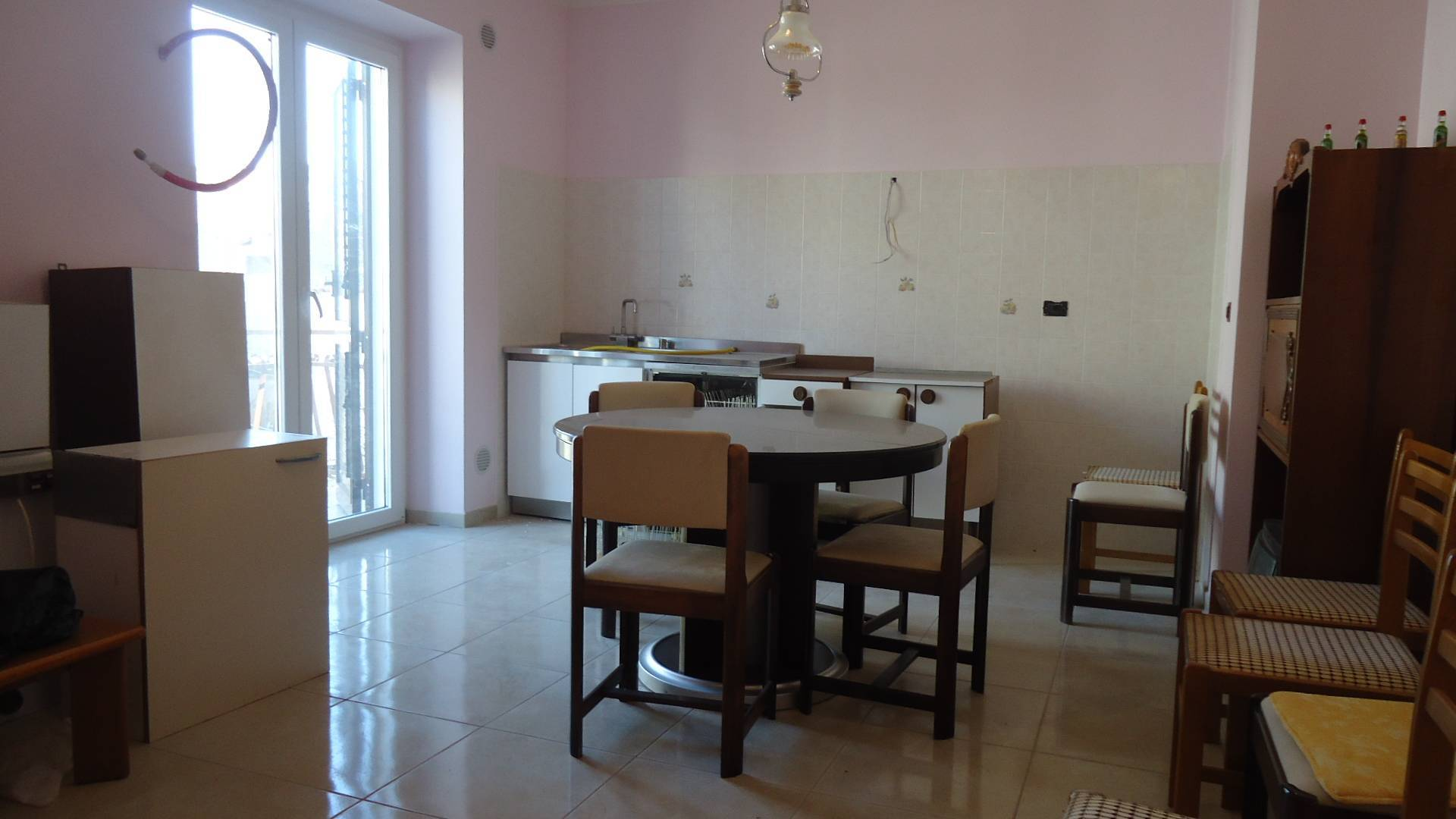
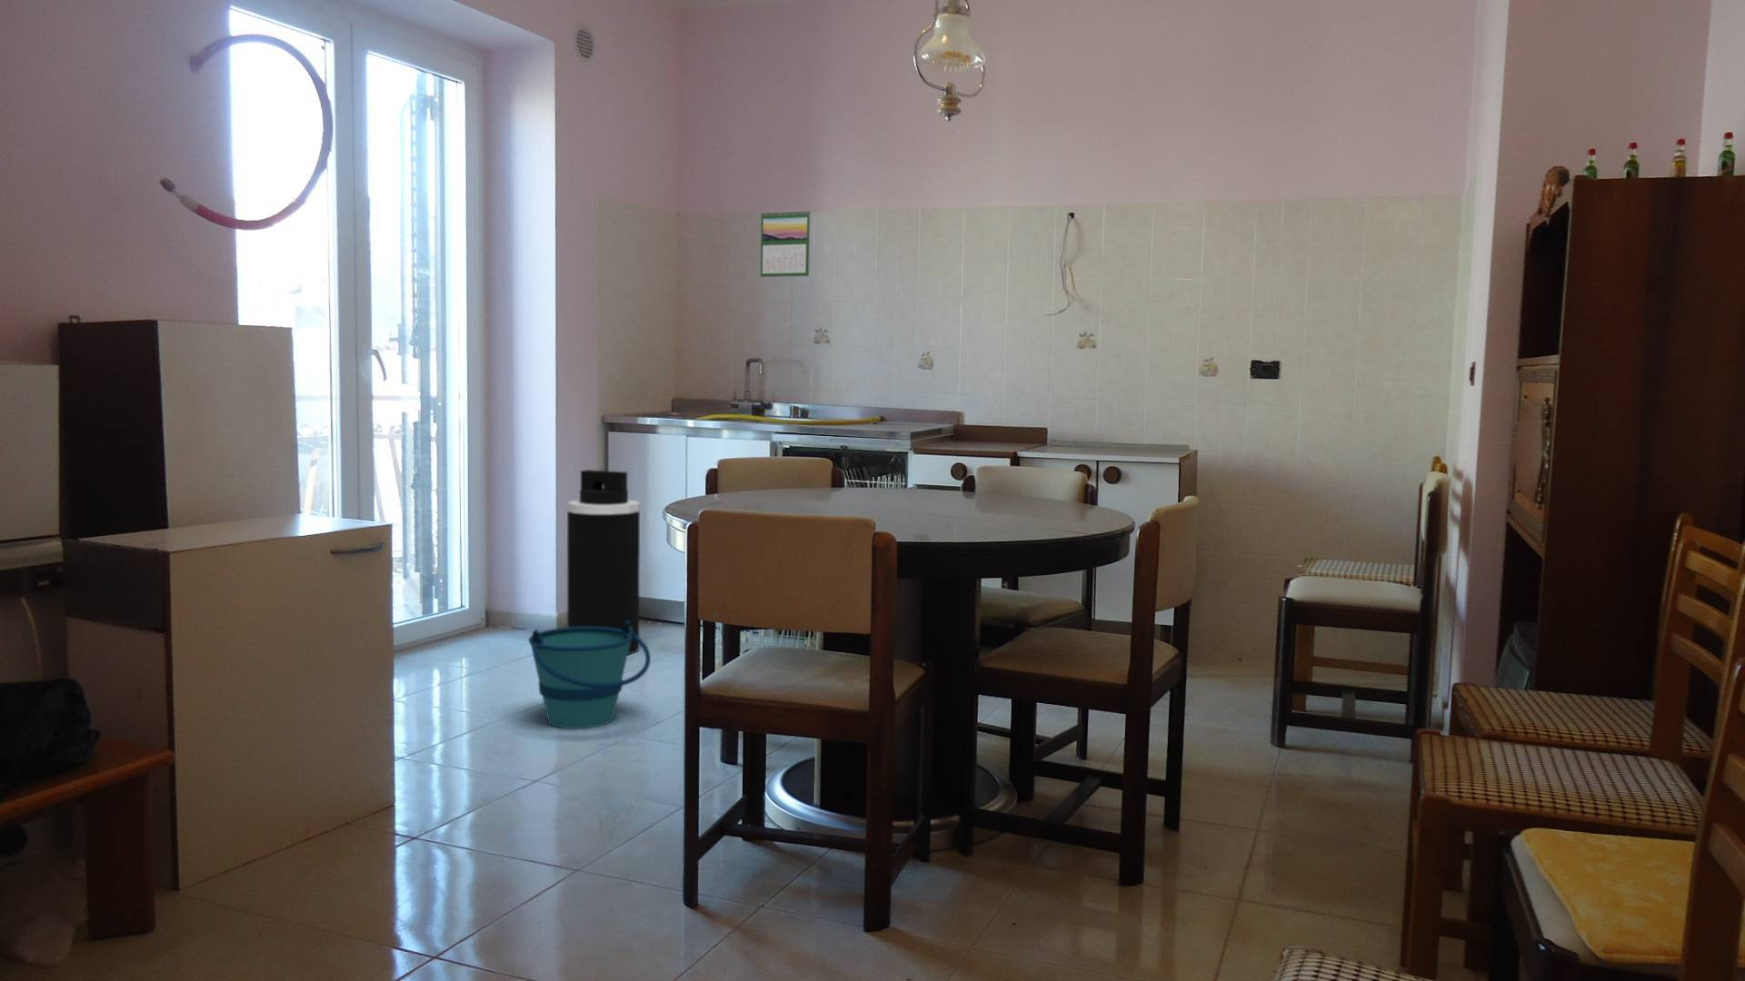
+ calendar (784, 242)
+ trash can (604, 561)
+ bucket (587, 674)
